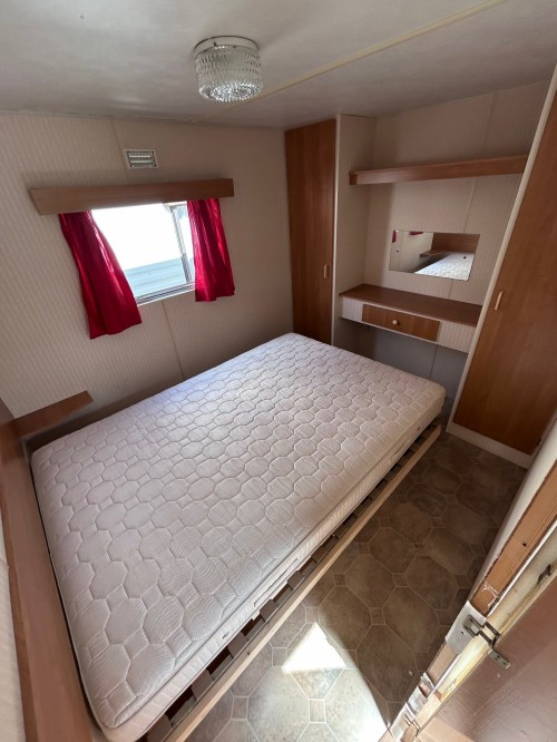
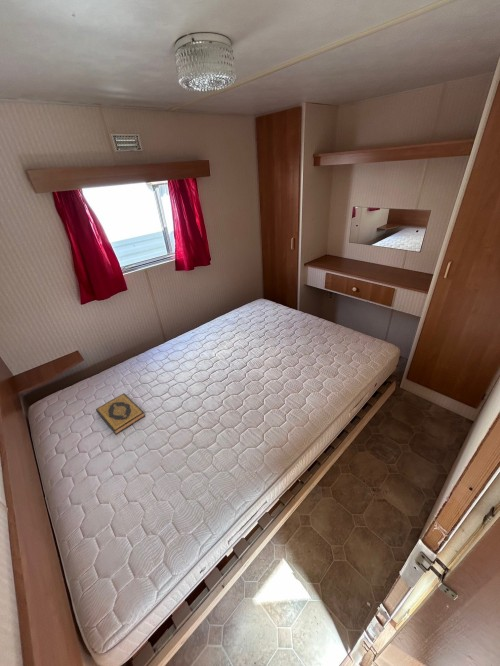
+ hardback book (120, 412)
